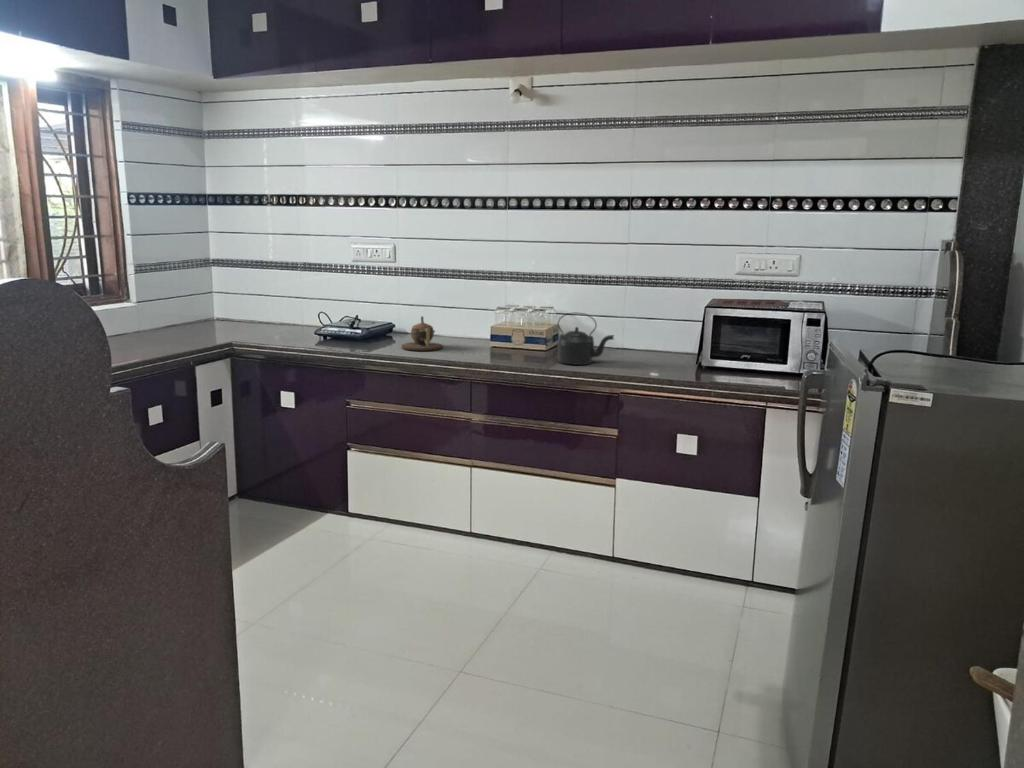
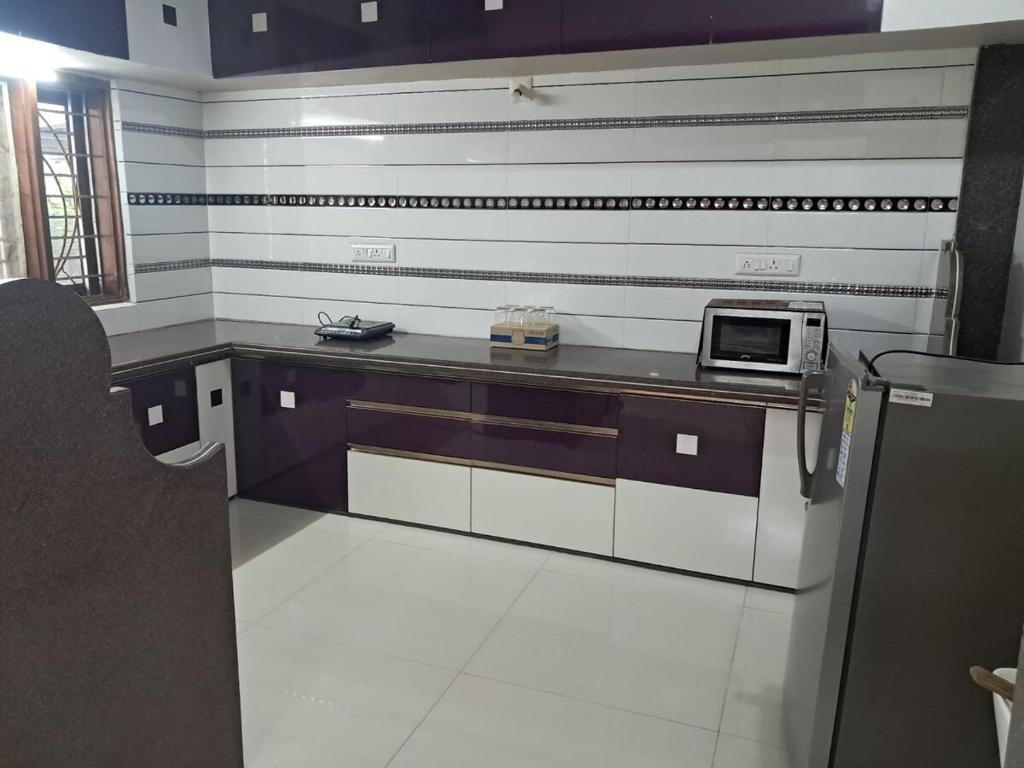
- teapot (422, 332)
- kettle (585, 337)
